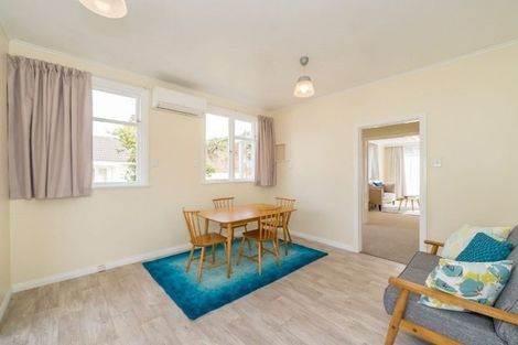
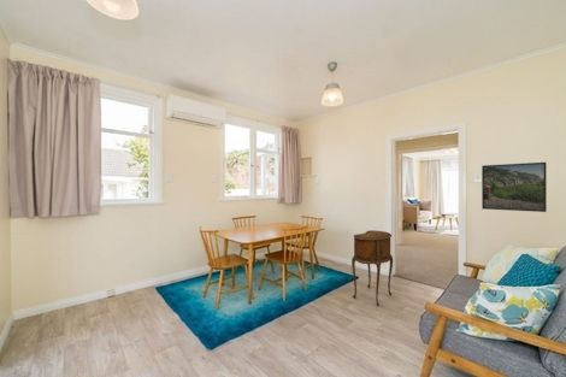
+ side table (373, 263)
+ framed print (512, 187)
